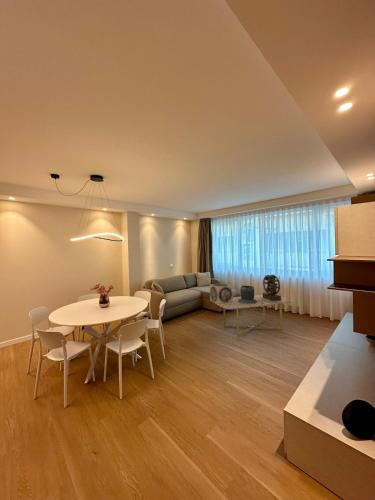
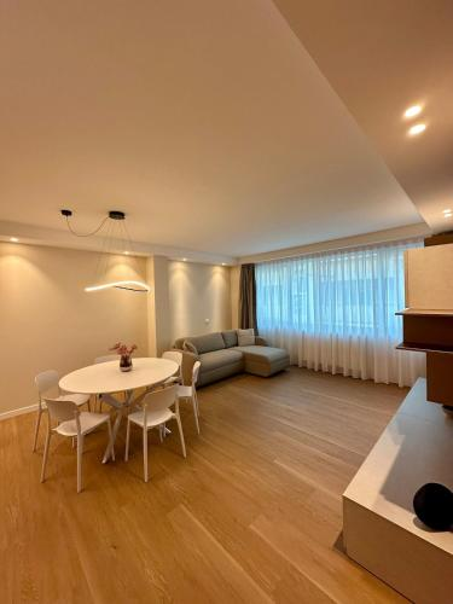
- shelf unit (270, 286)
- coffee table (250, 307)
- decorative cube (220, 293)
- decorative urn (247, 293)
